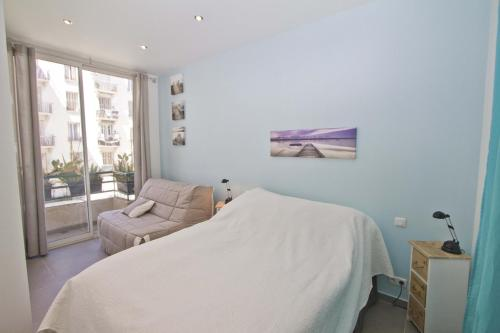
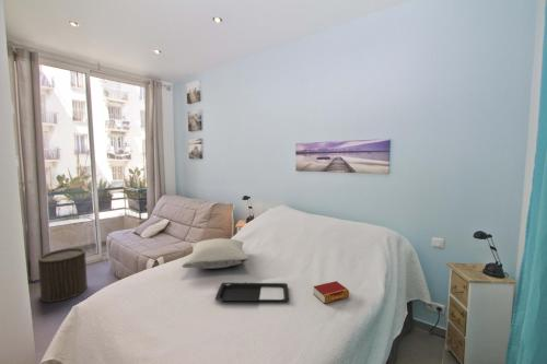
+ stool (63, 272)
+ pillow (217, 251)
+ book (330, 292)
+ serving tray (253, 292)
